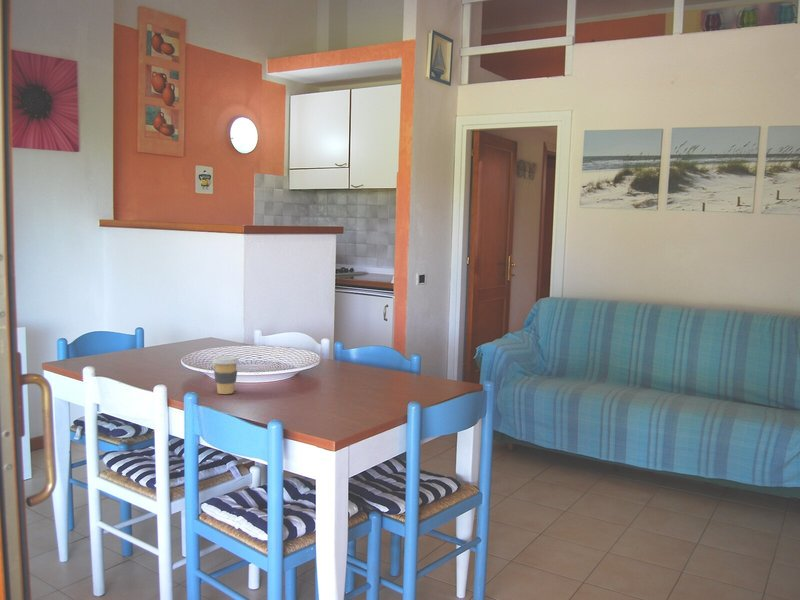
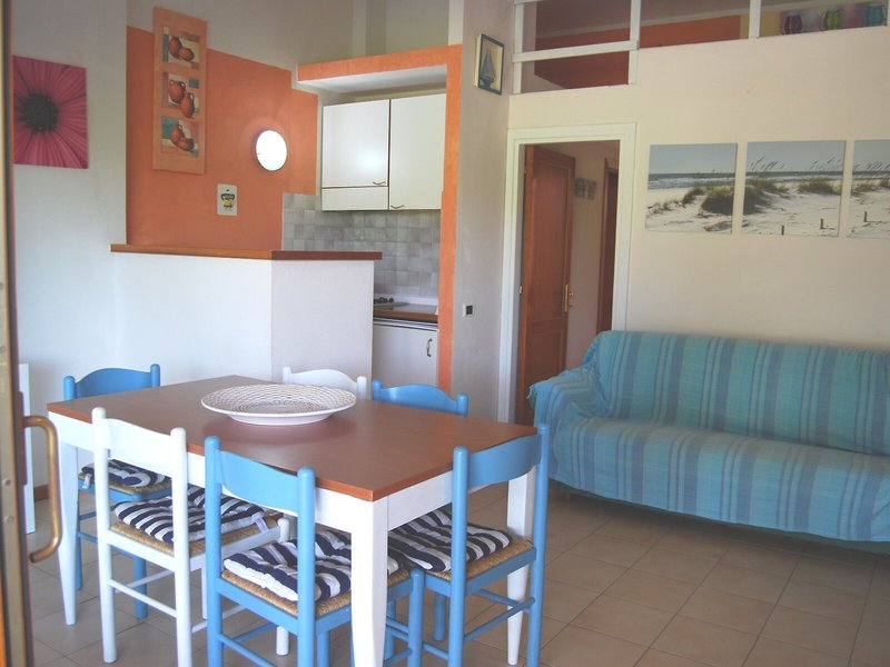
- coffee cup (225, 375)
